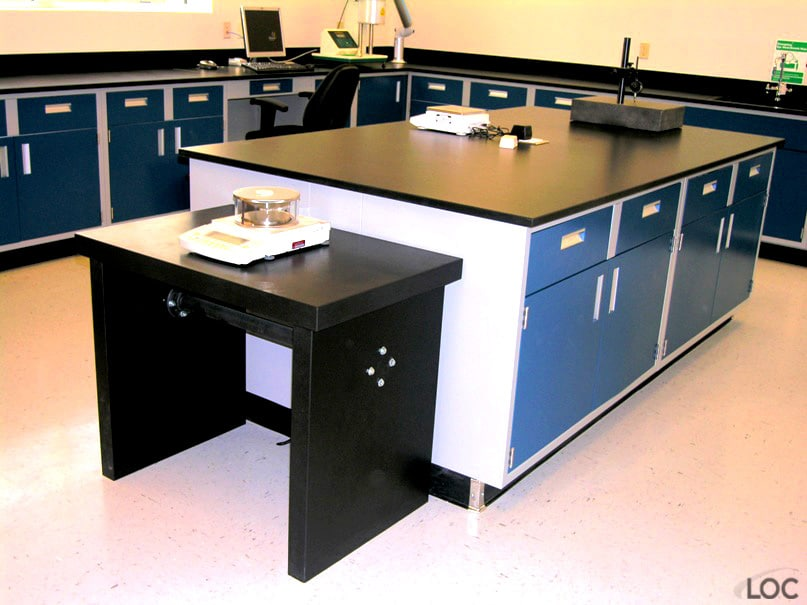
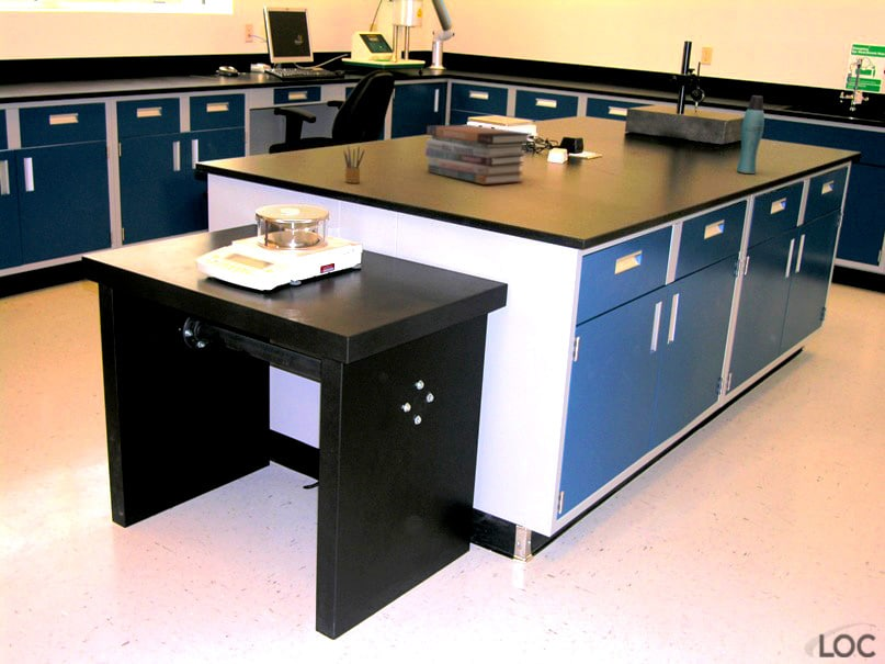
+ bottle (751, 134)
+ pencil box (353, 164)
+ book stack (475, 153)
